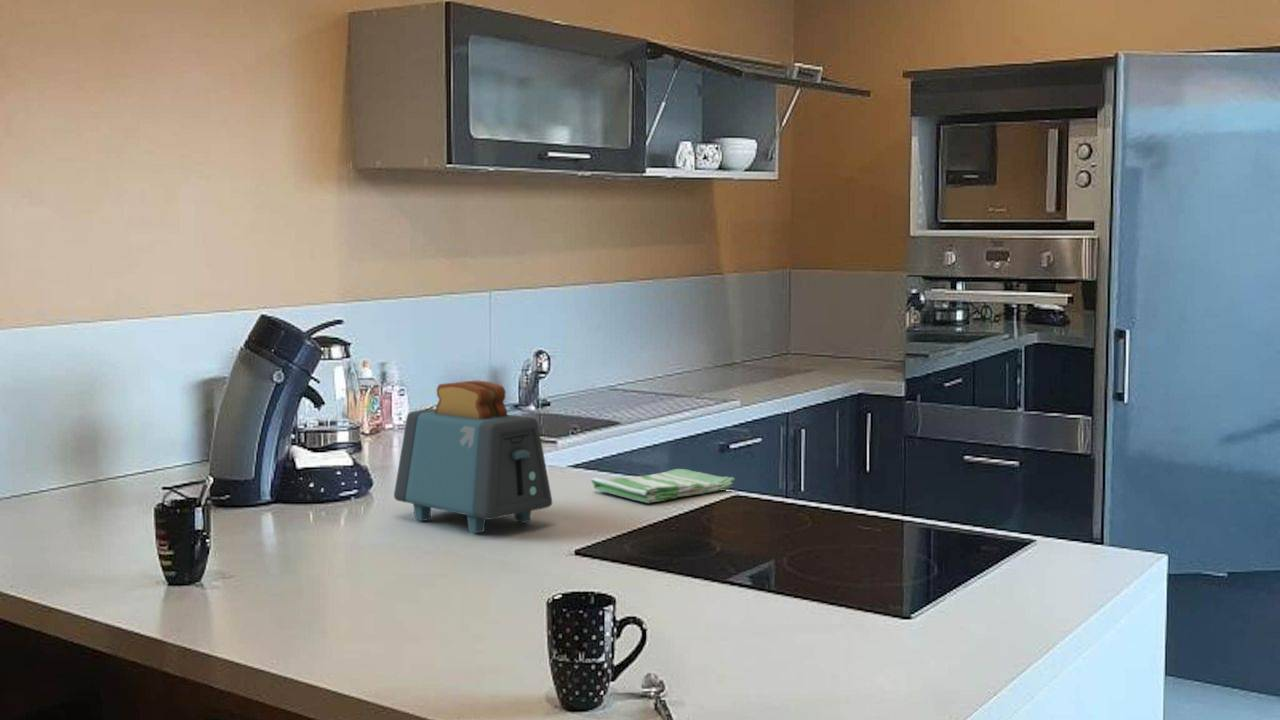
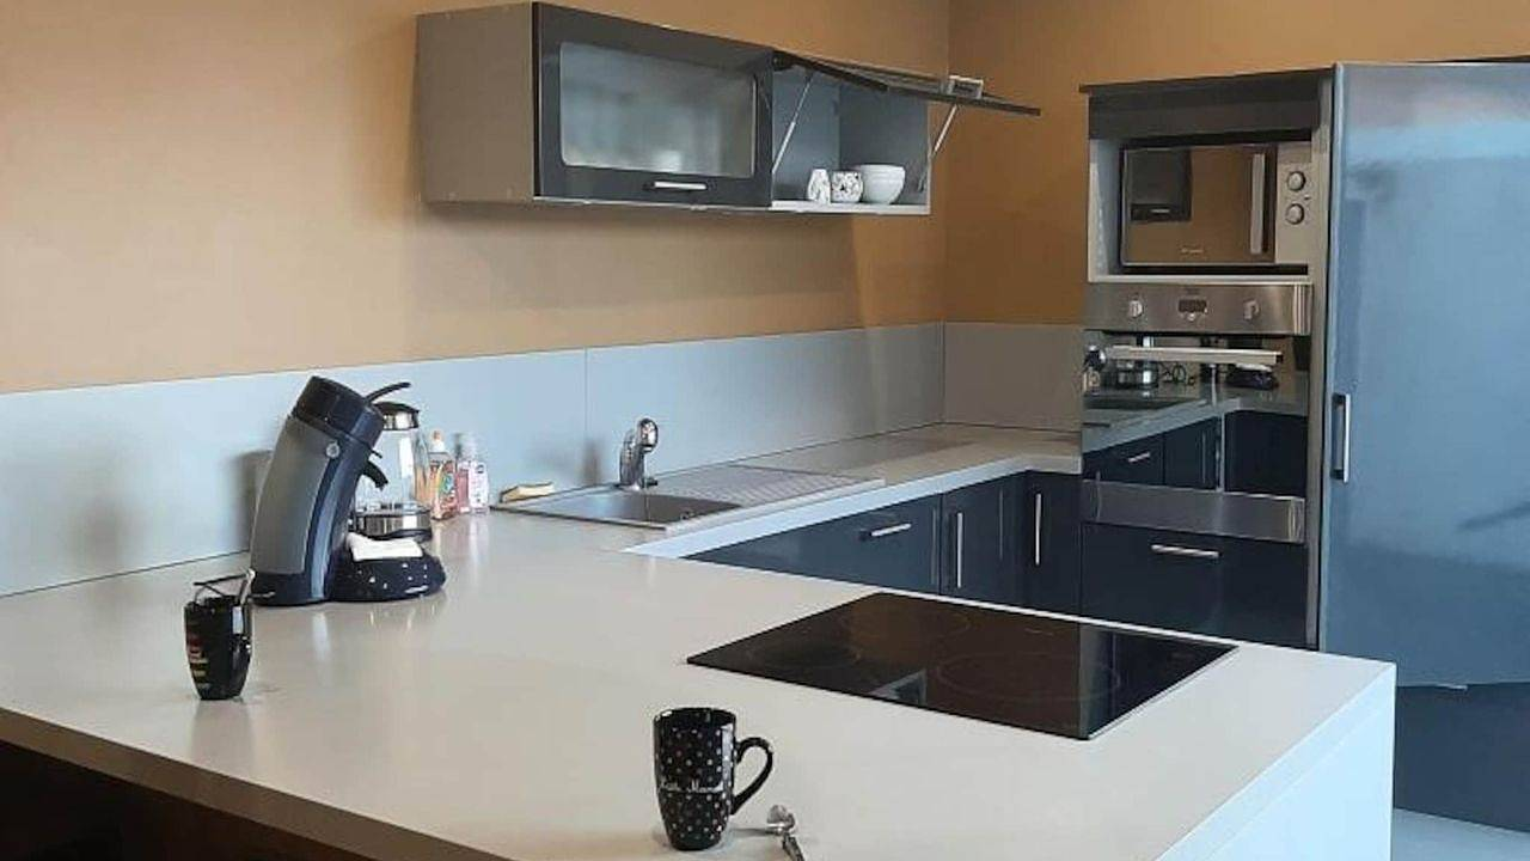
- toaster (471, 451)
- dish towel (662, 483)
